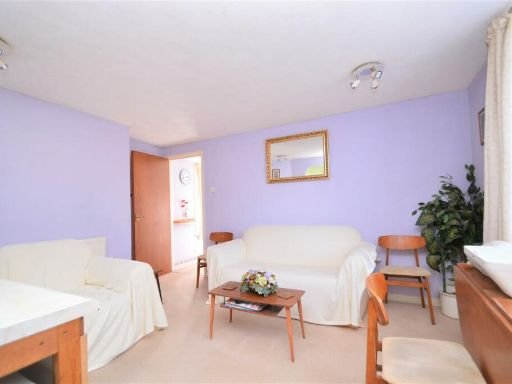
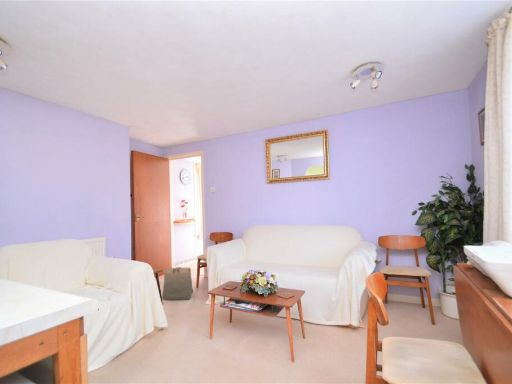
+ backpack (178, 281)
